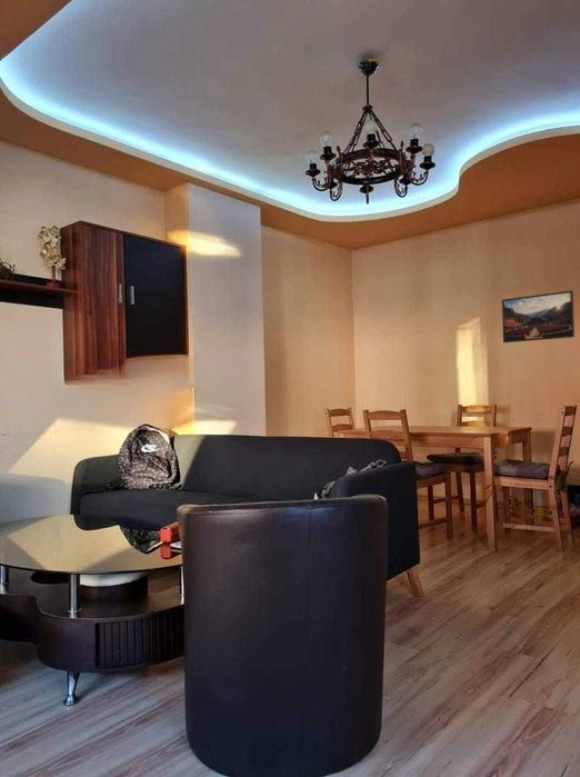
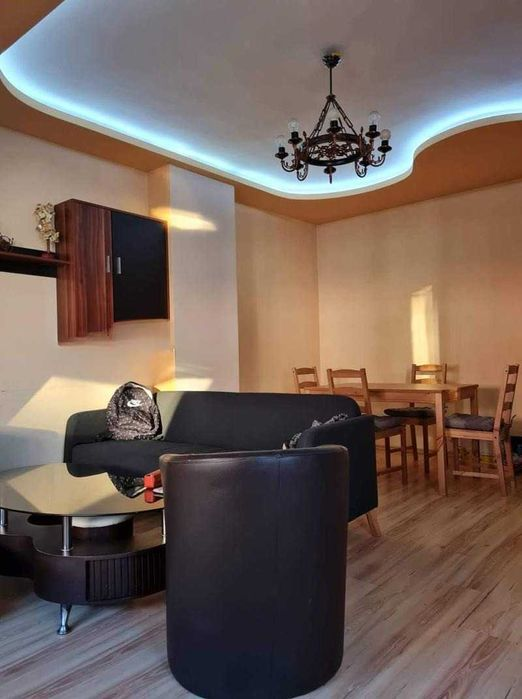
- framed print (537, 317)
